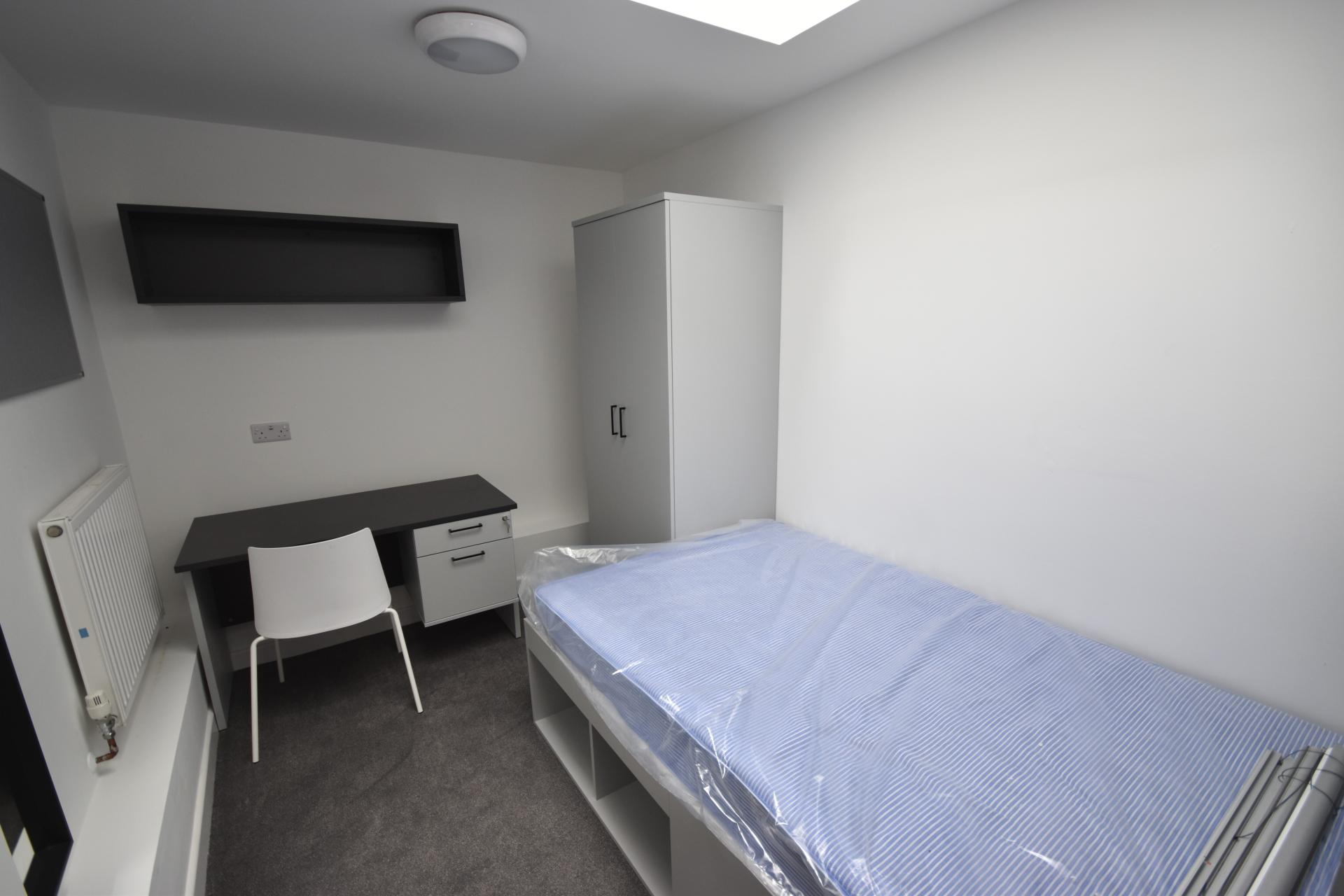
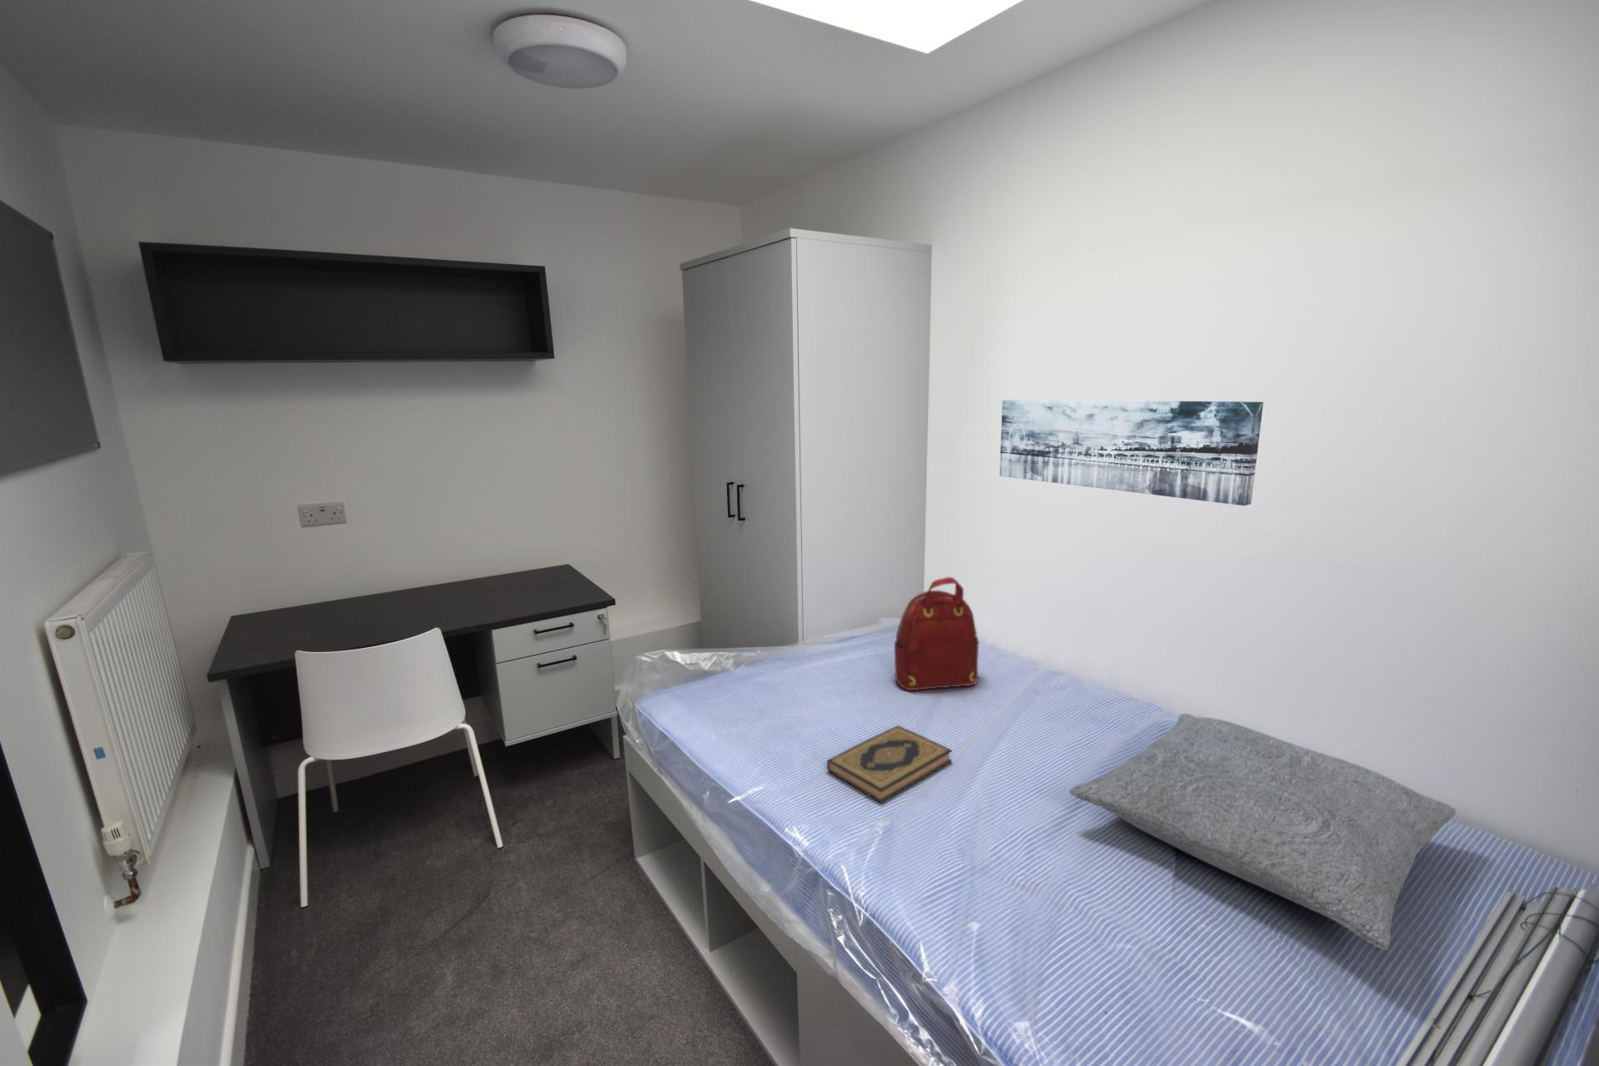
+ backpack (938, 627)
+ pillow (1259, 801)
+ wall art (1109, 445)
+ hardback book (890, 759)
